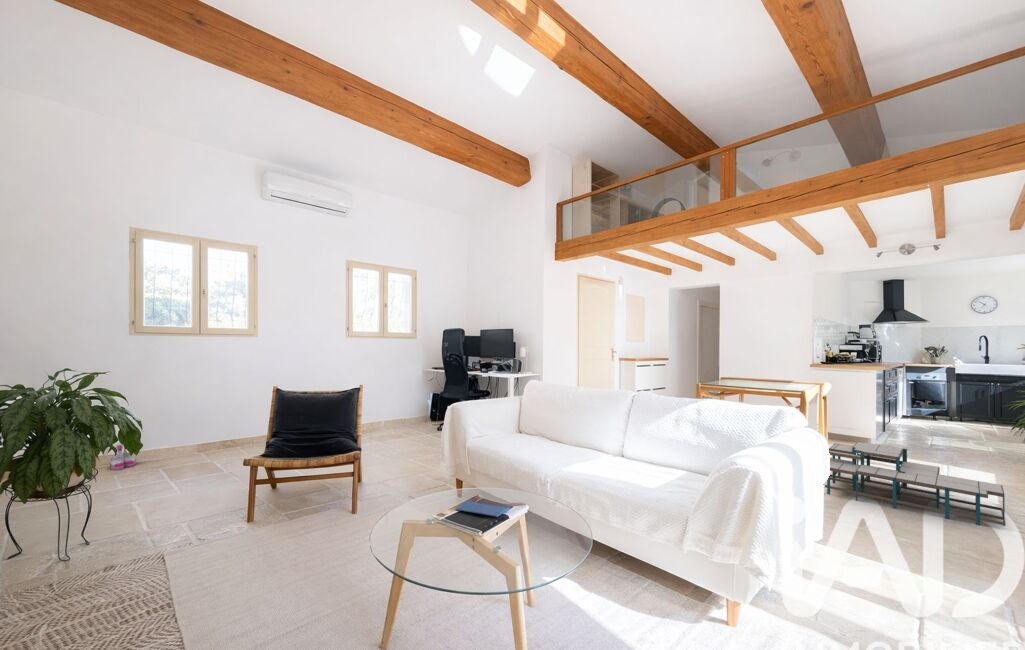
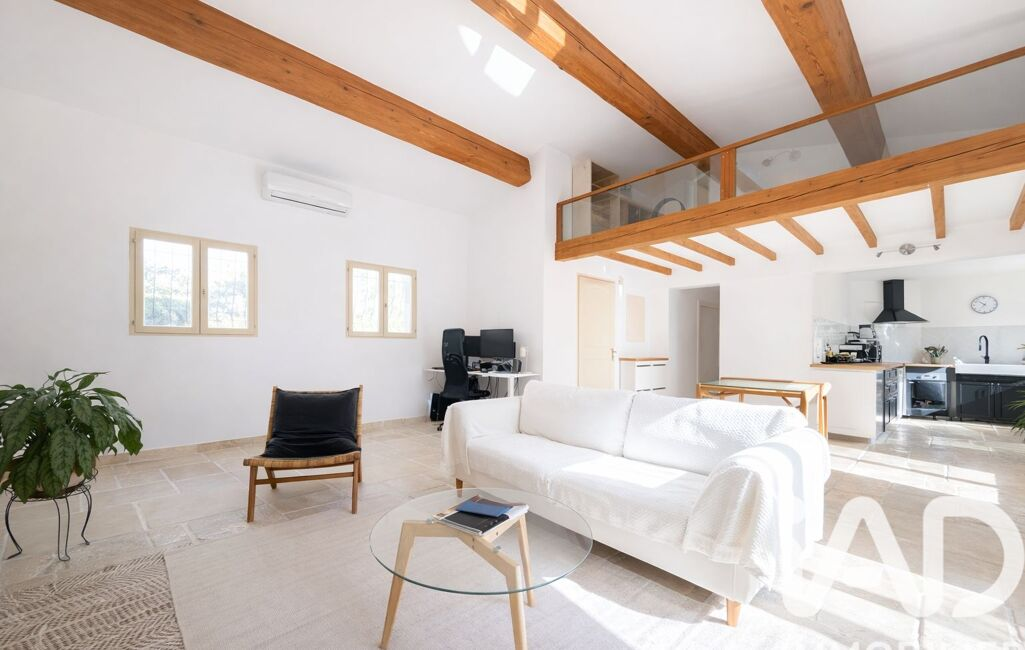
- architectural model (906, 478)
- boots (123, 454)
